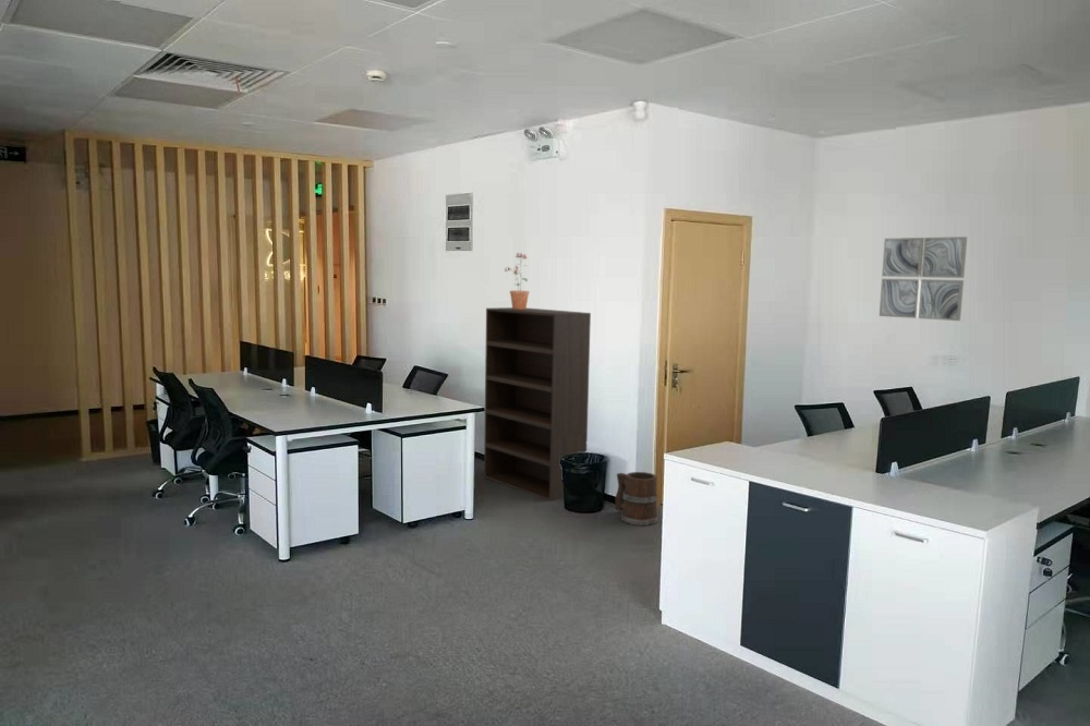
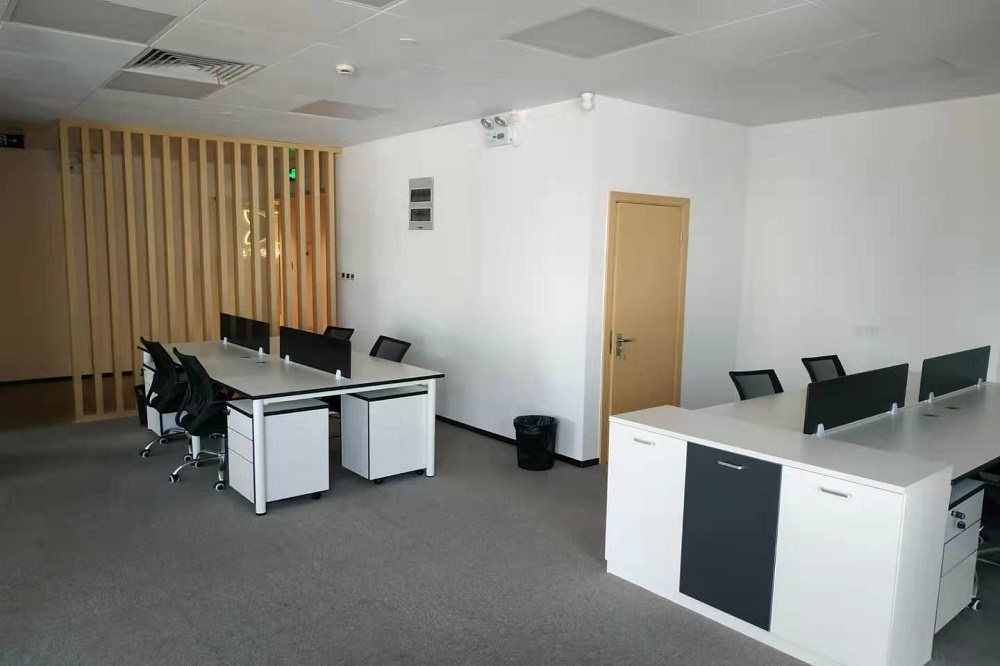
- wall art (921, 279)
- potted plant (517, 279)
- bookshelf (534, 399)
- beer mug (635, 496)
